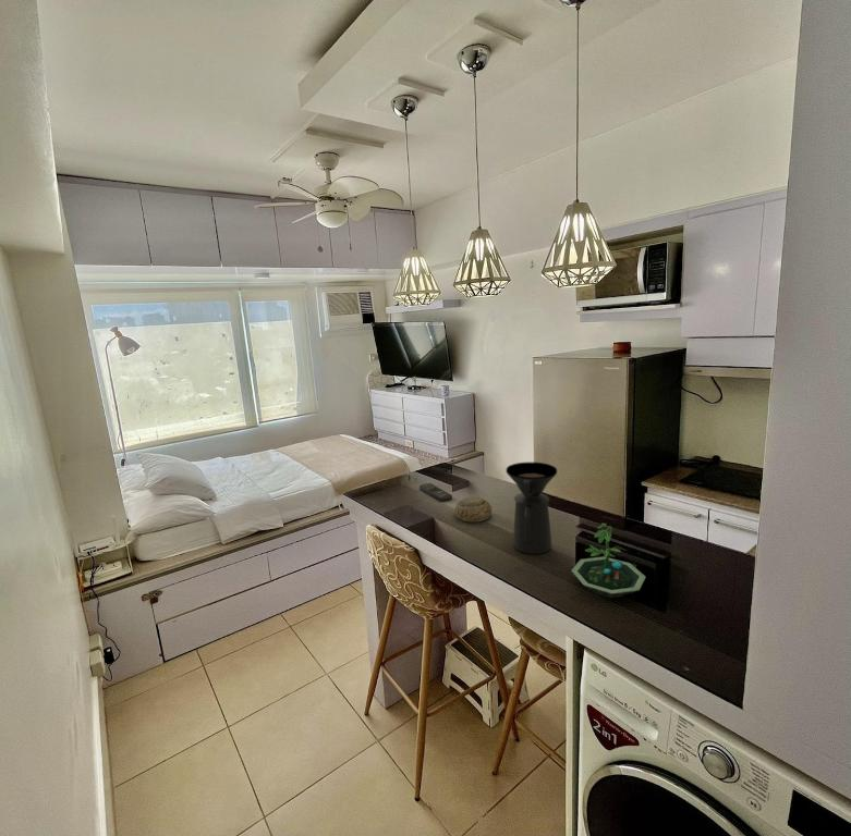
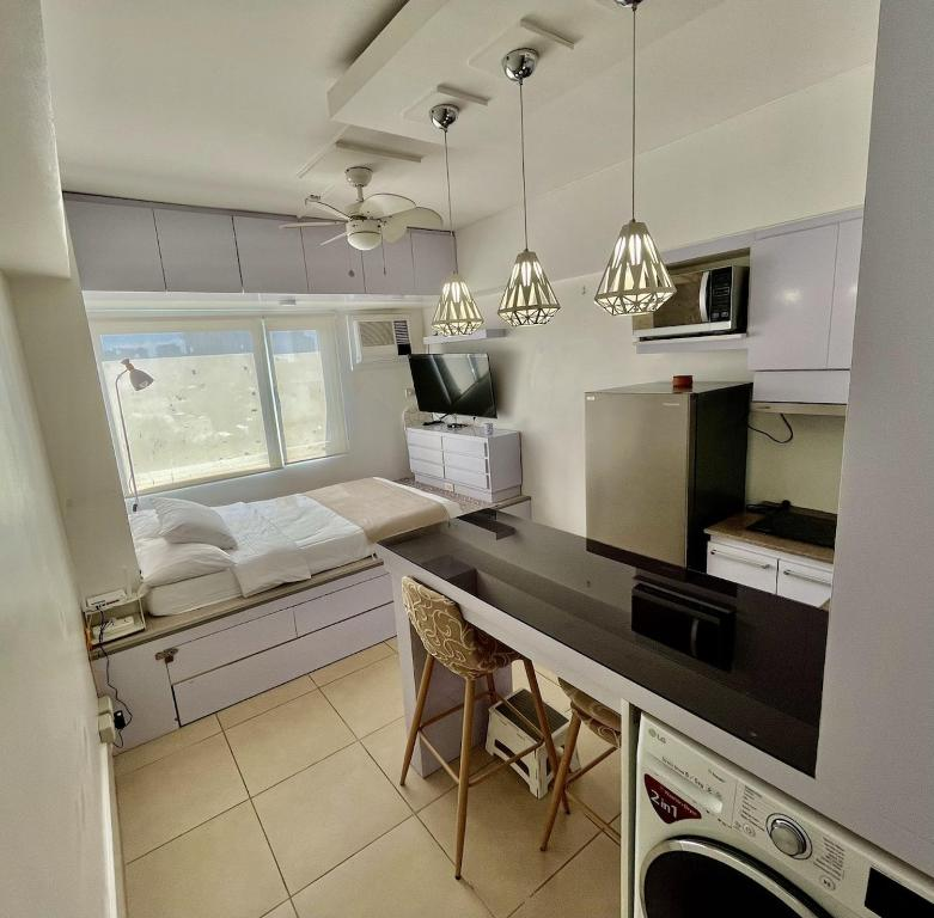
- terrarium (608, 539)
- bowl (473, 506)
- coffee maker (532, 507)
- remote control (435, 491)
